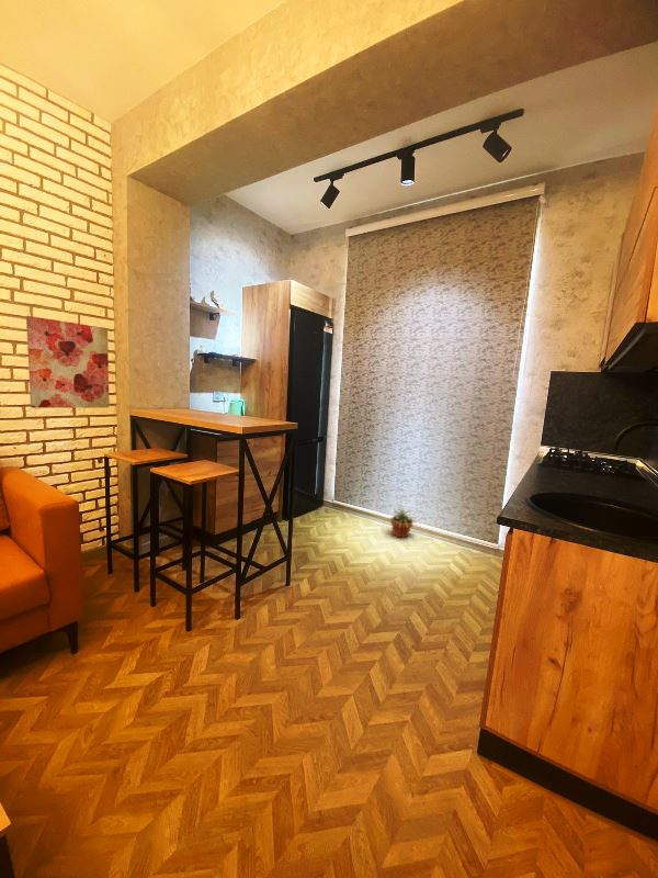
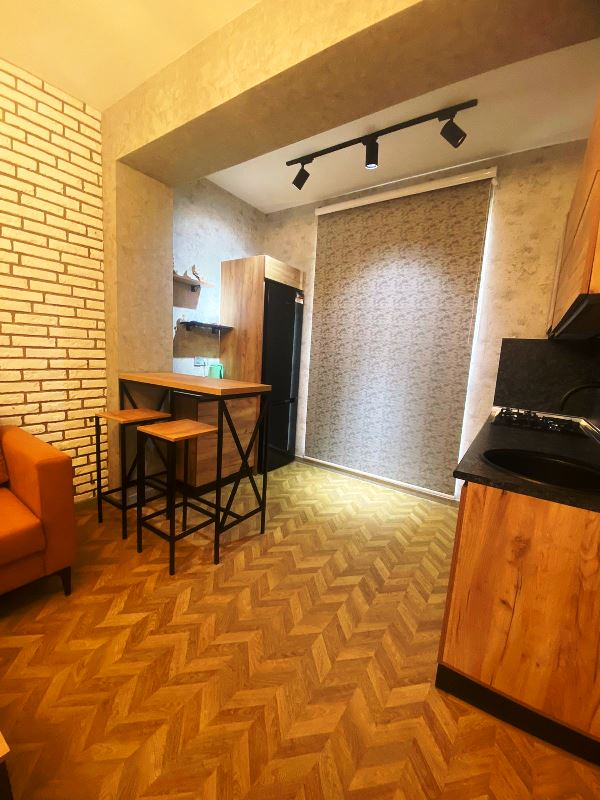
- potted plant (401, 521)
- wall art (71, 365)
